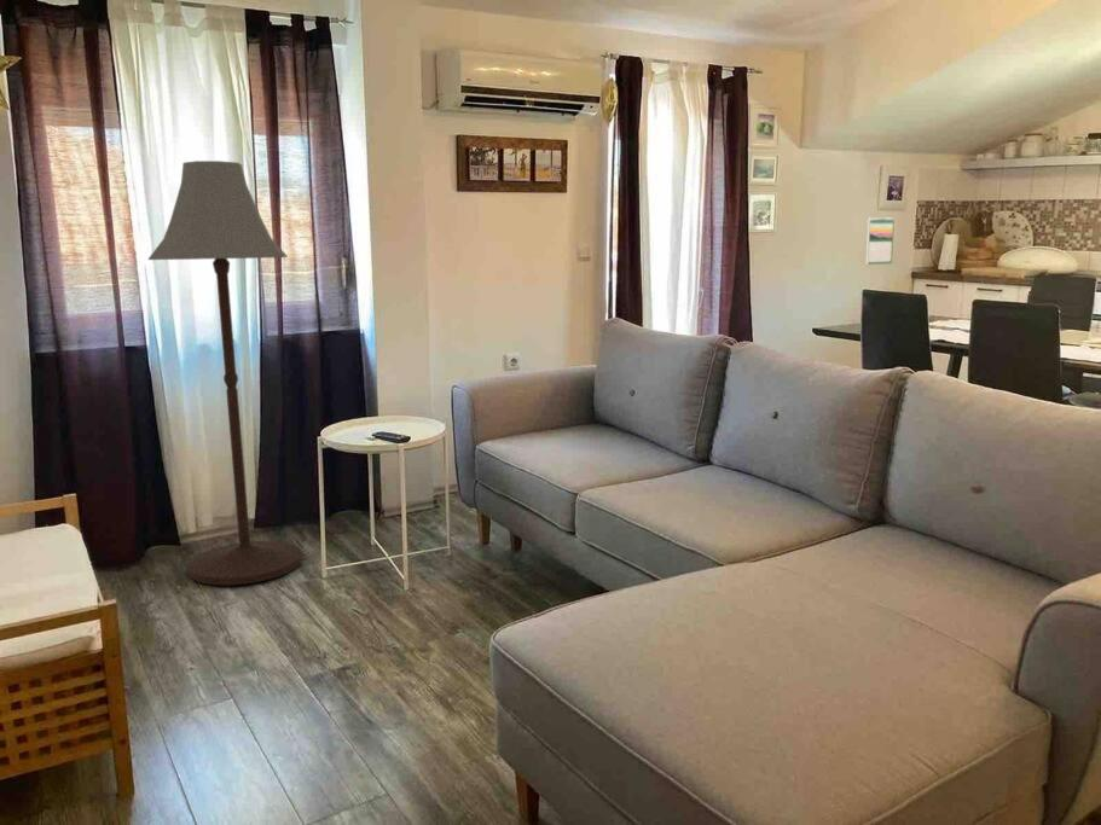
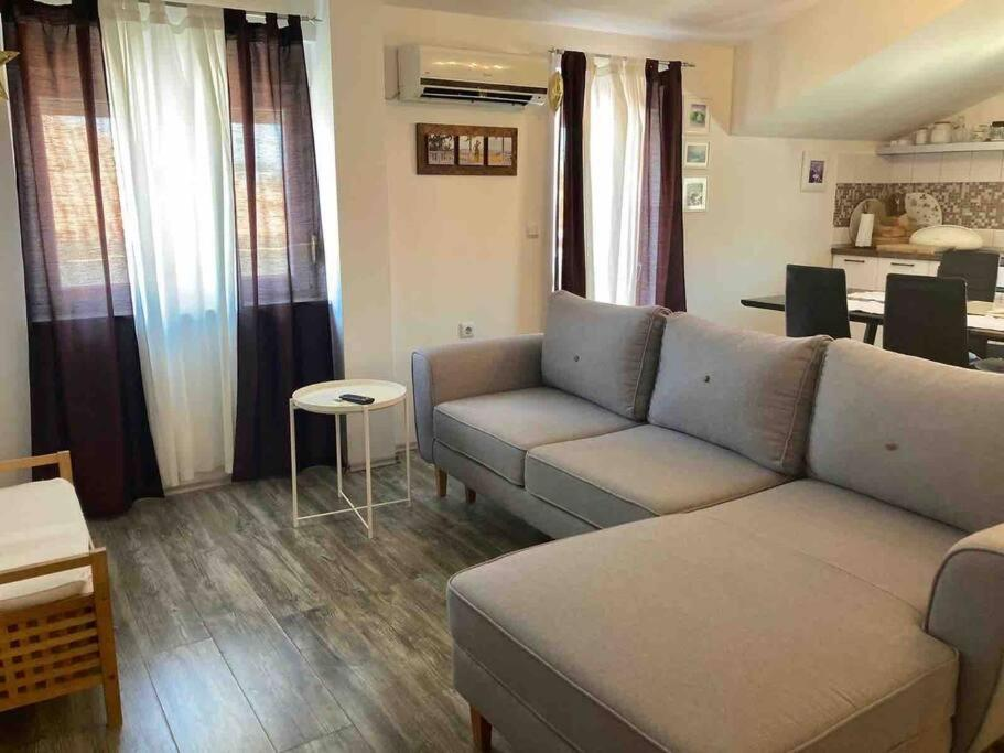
- calendar (880, 240)
- floor lamp (230, 372)
